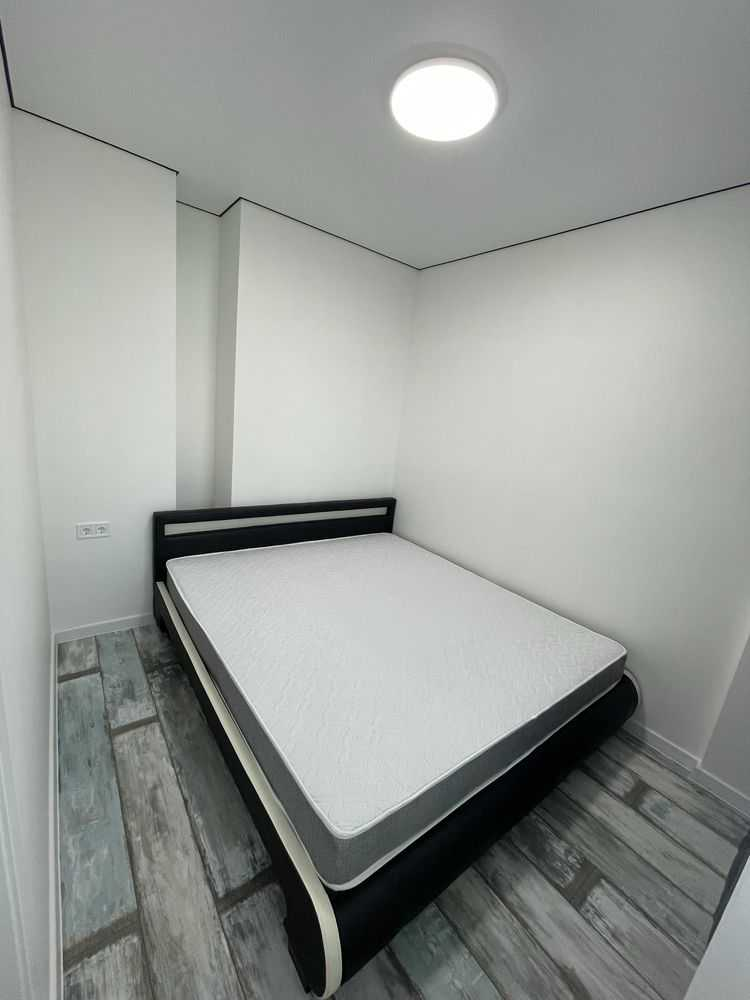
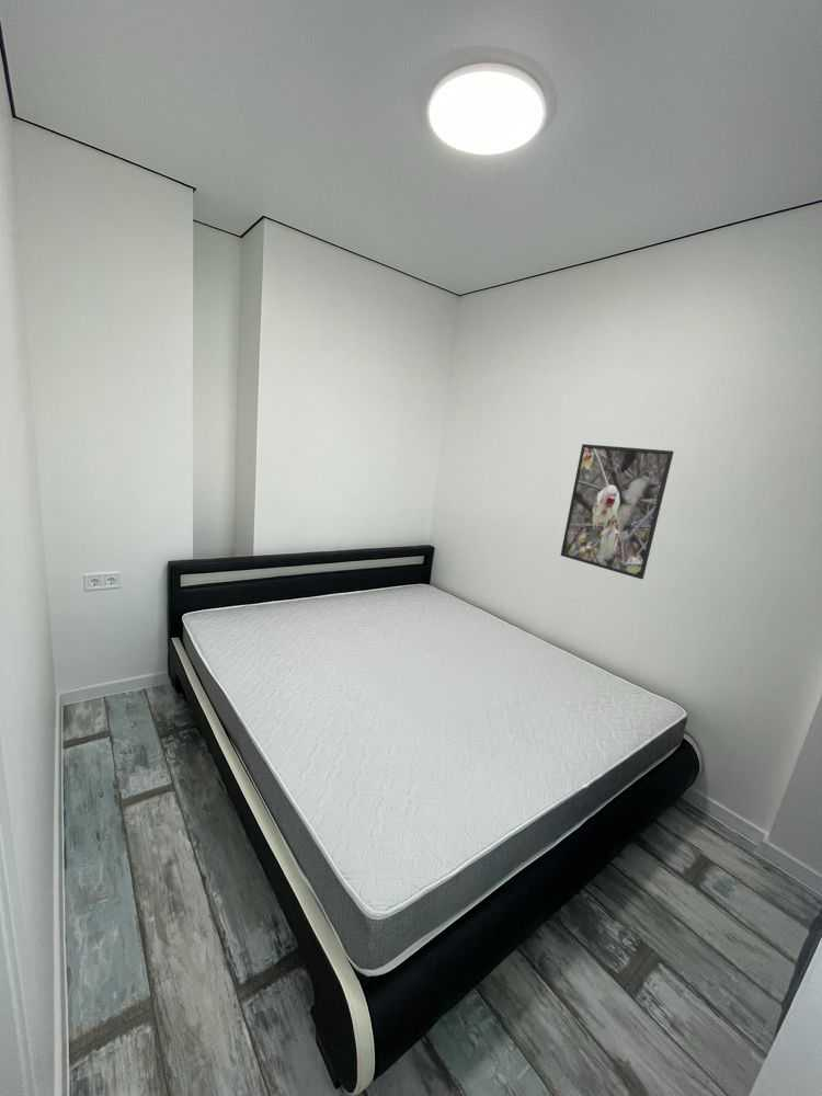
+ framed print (610, 509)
